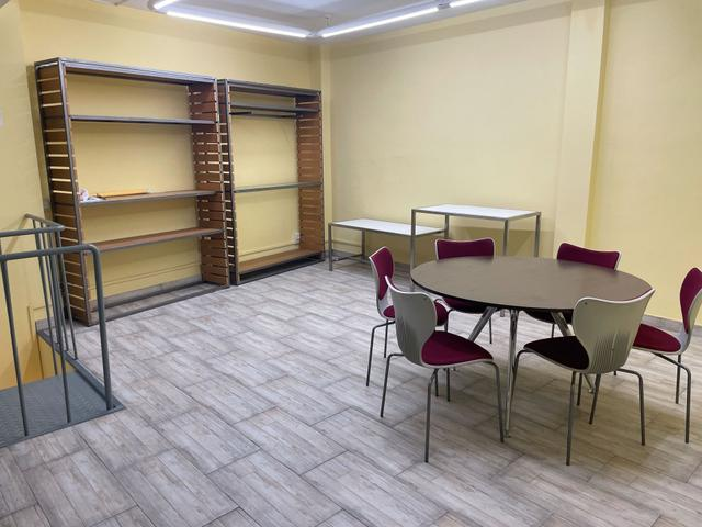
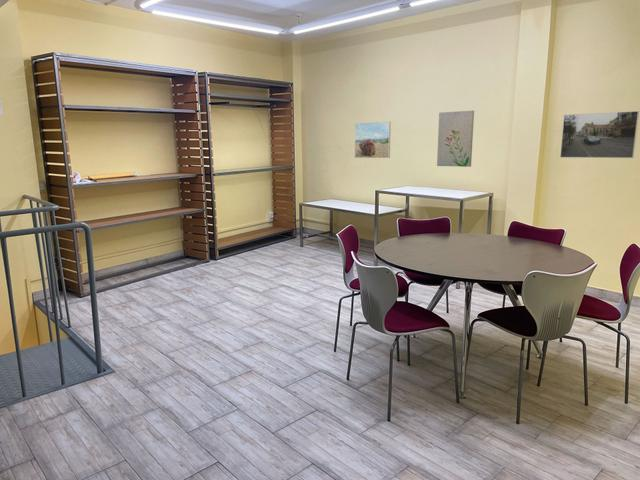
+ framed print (372, 140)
+ wall art (454, 139)
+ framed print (597, 135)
